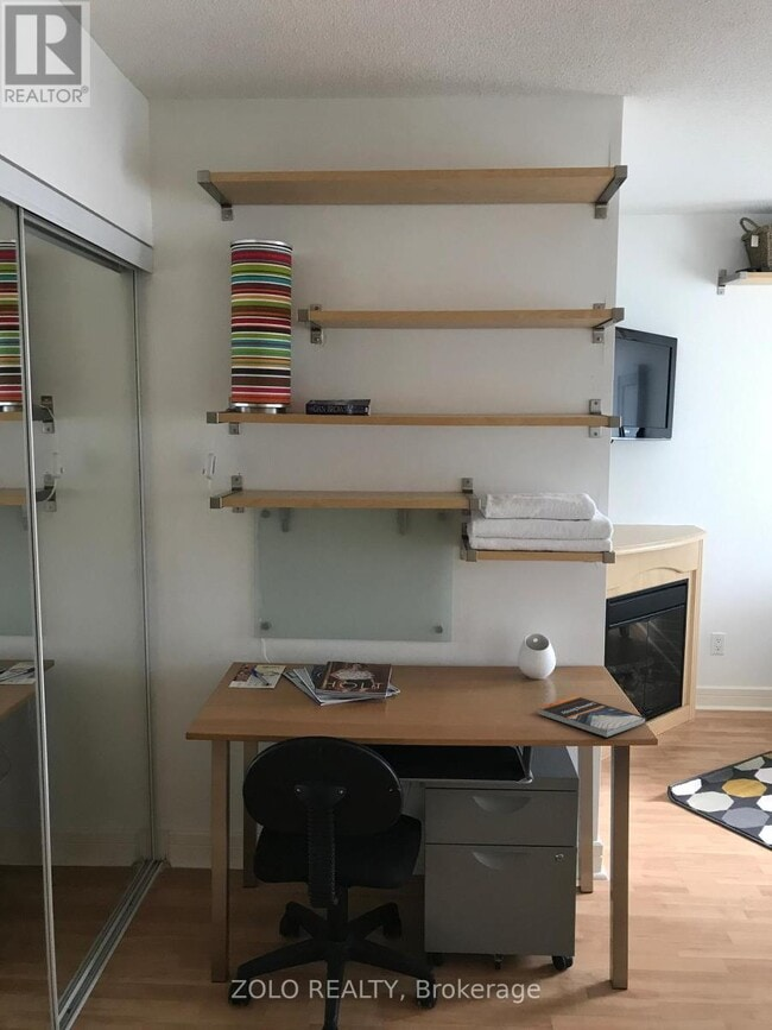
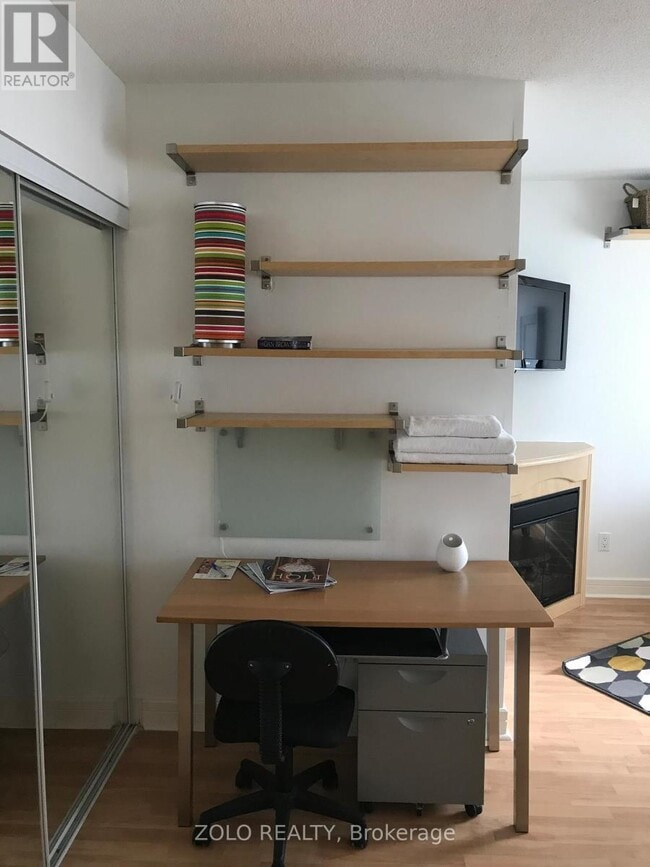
- book (590, 715)
